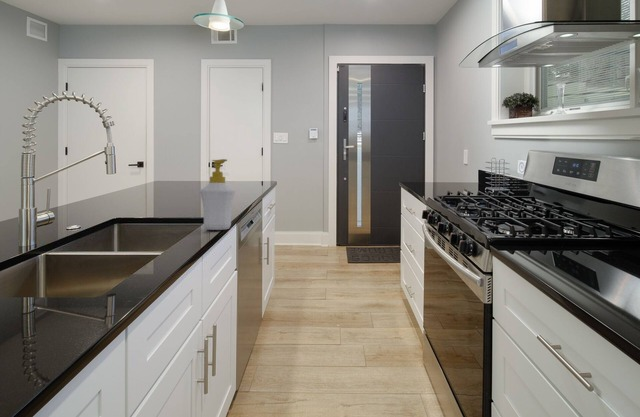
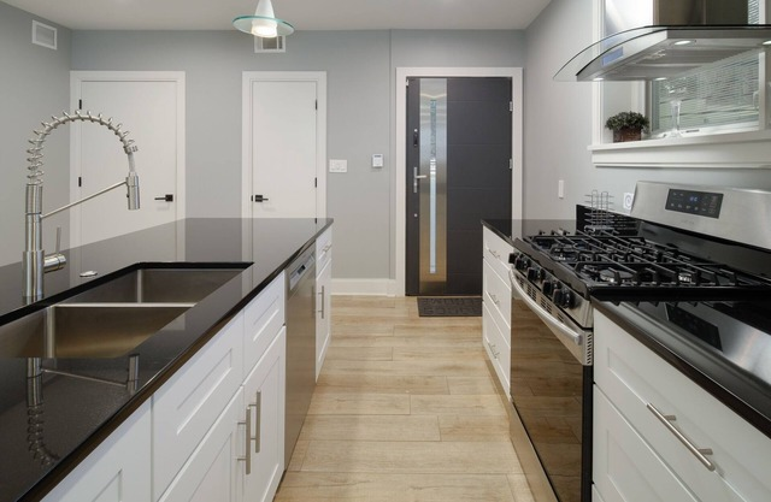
- soap bottle (217, 194)
